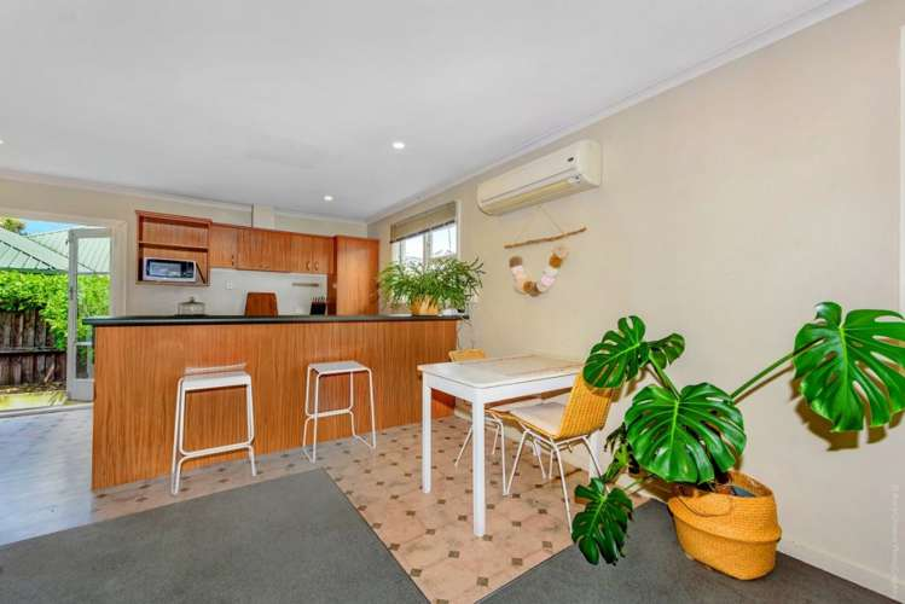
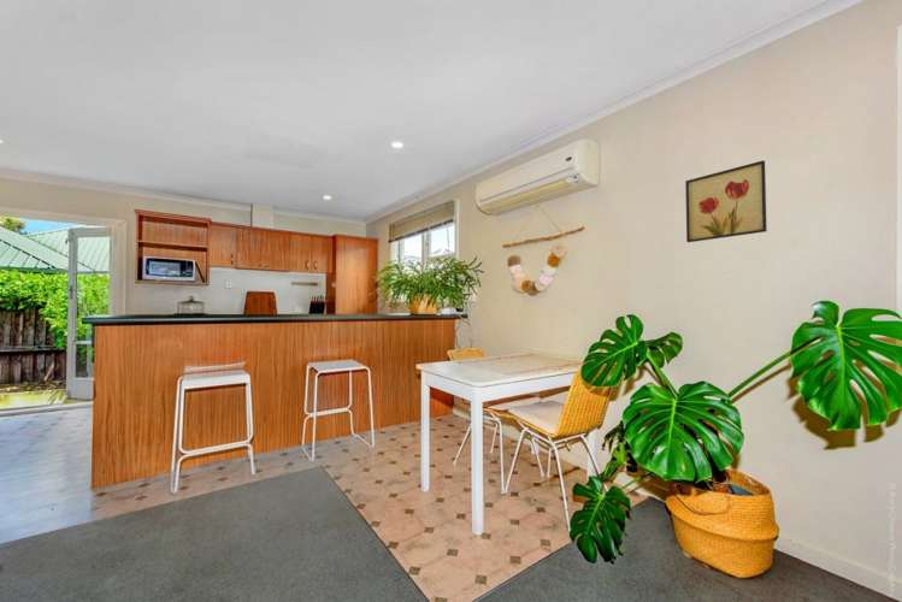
+ wall art (724, 203)
